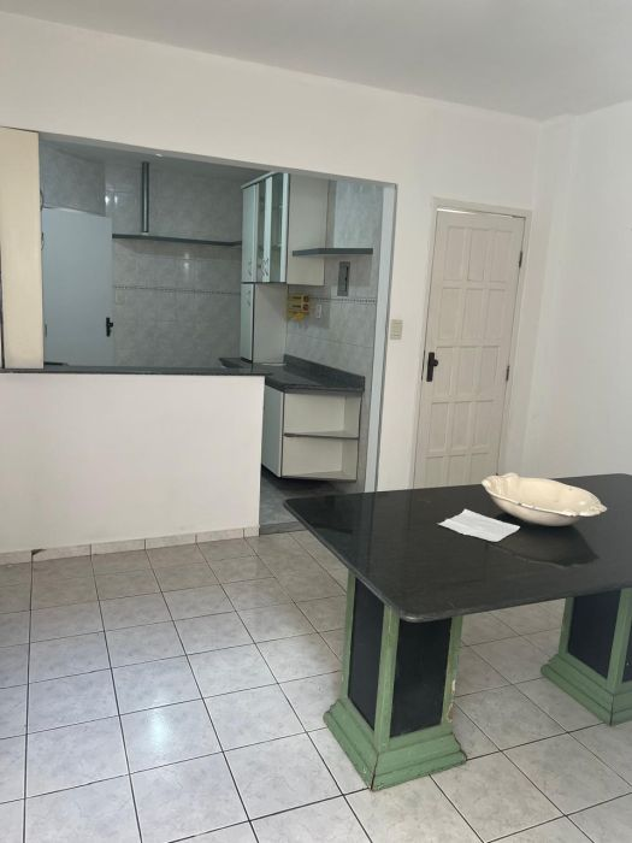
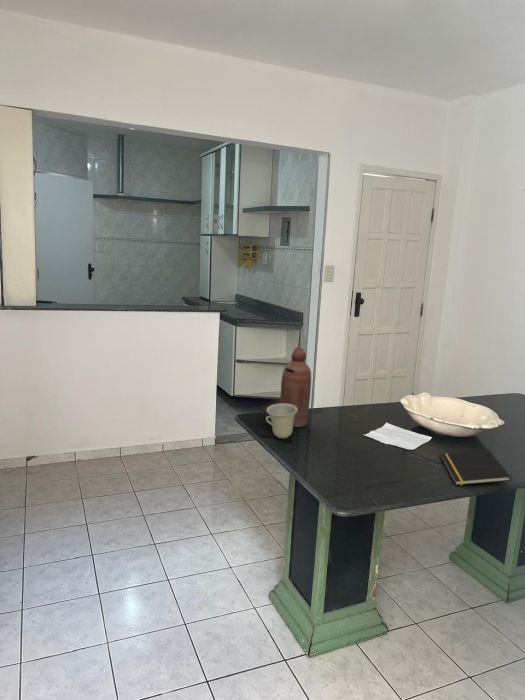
+ cup (281, 422)
+ bottle (295, 385)
+ notepad (473, 466)
